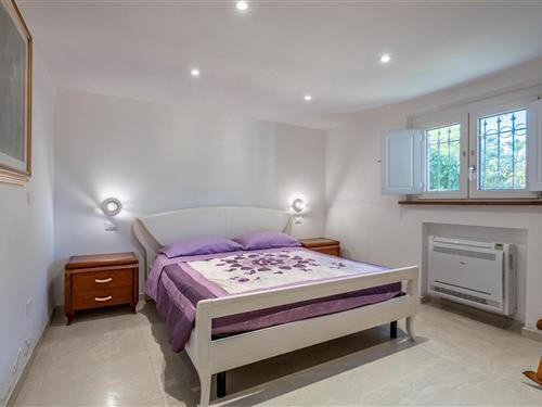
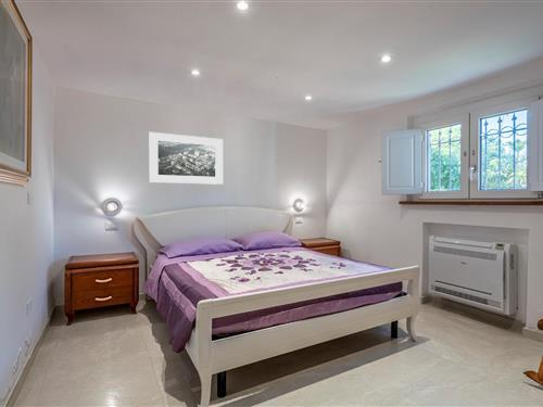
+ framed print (188, 160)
